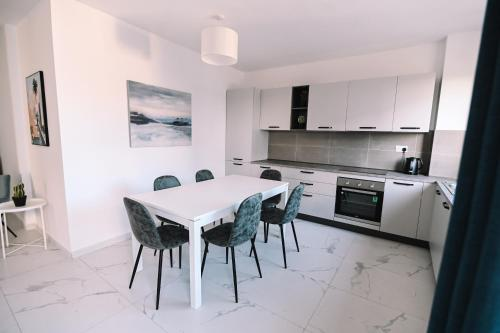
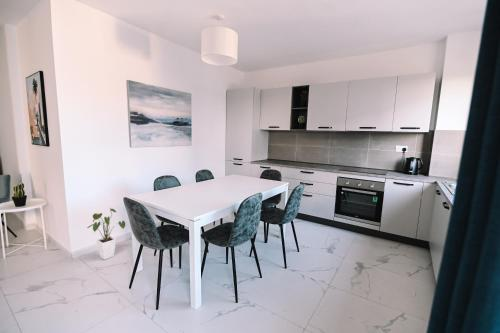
+ house plant (109, 233)
